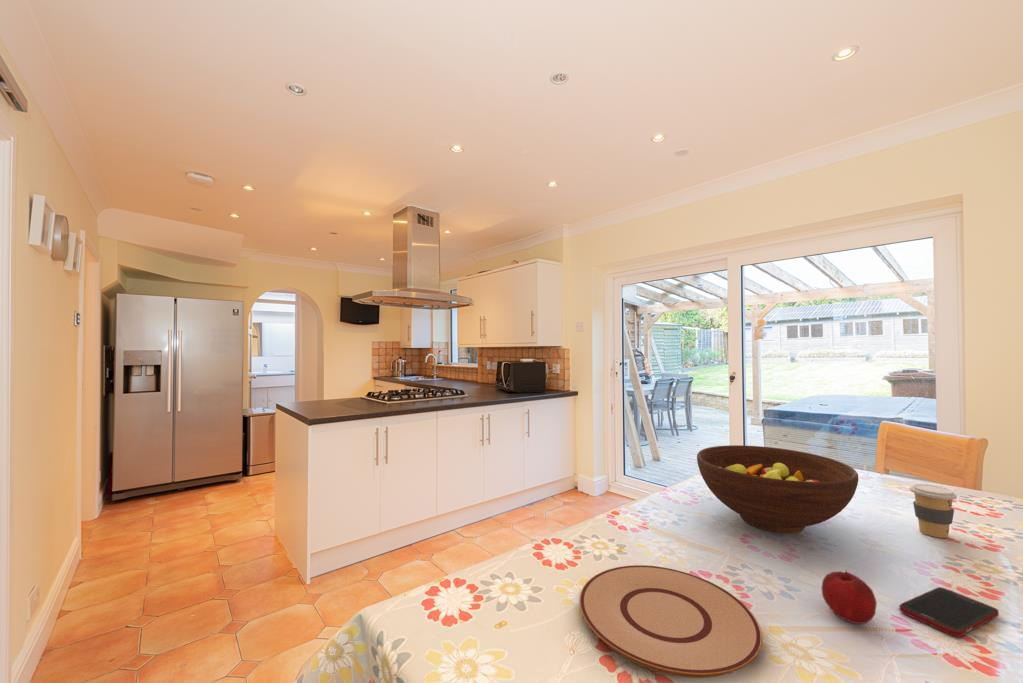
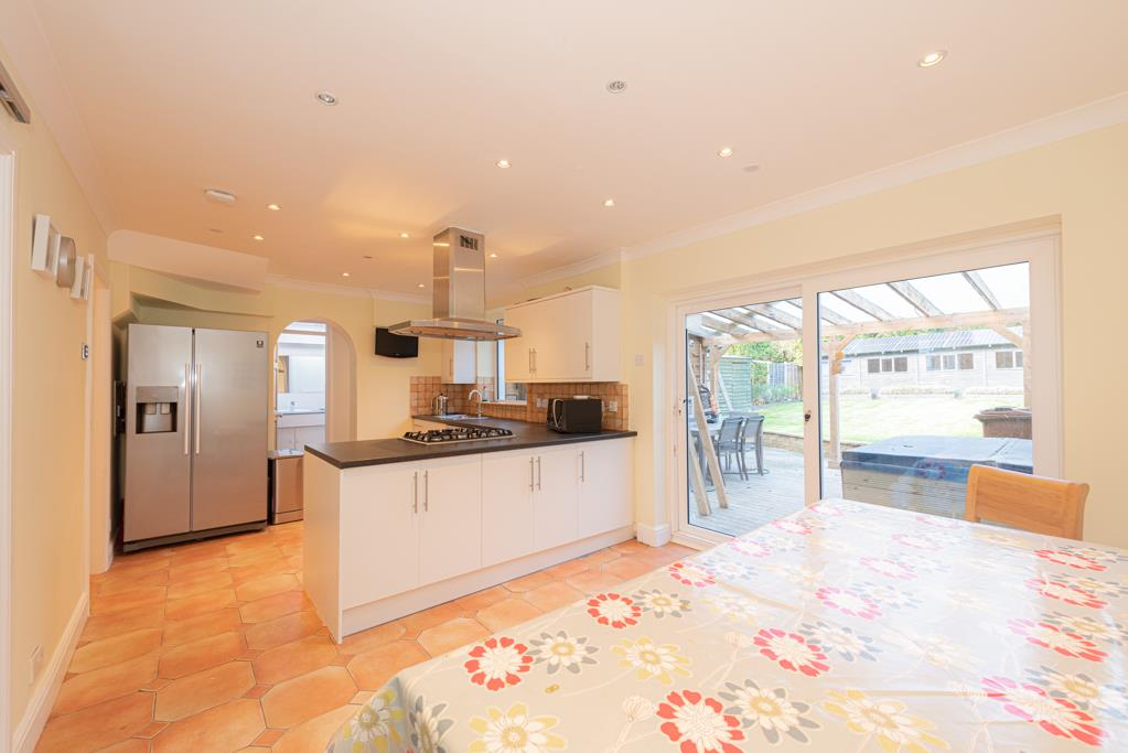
- fruit bowl (771, 492)
- apple (848, 592)
- plate (664, 613)
- cell phone (948, 610)
- coffee cup (933, 510)
